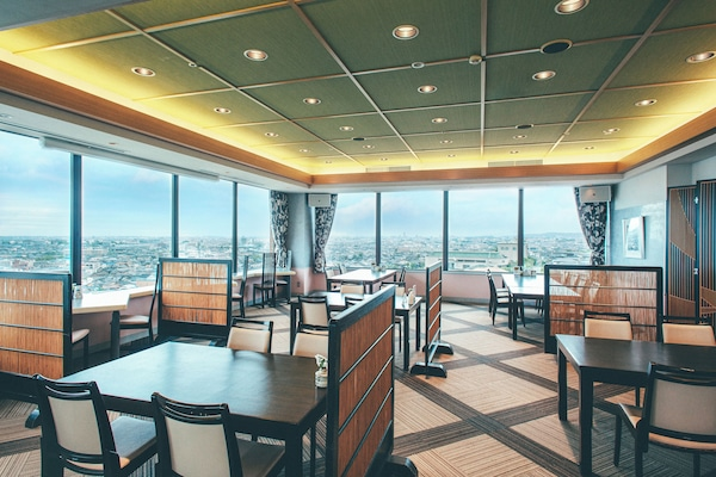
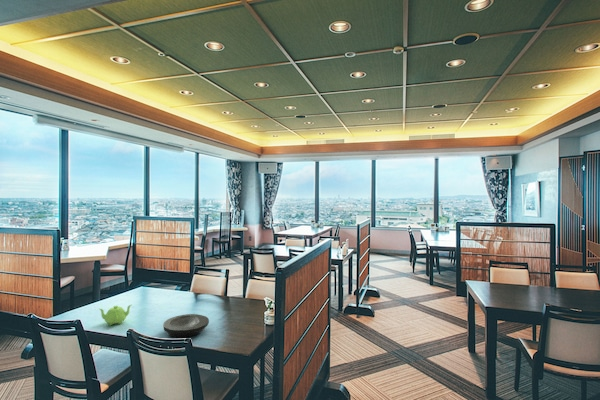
+ plate (186, 326)
+ teapot (115, 314)
